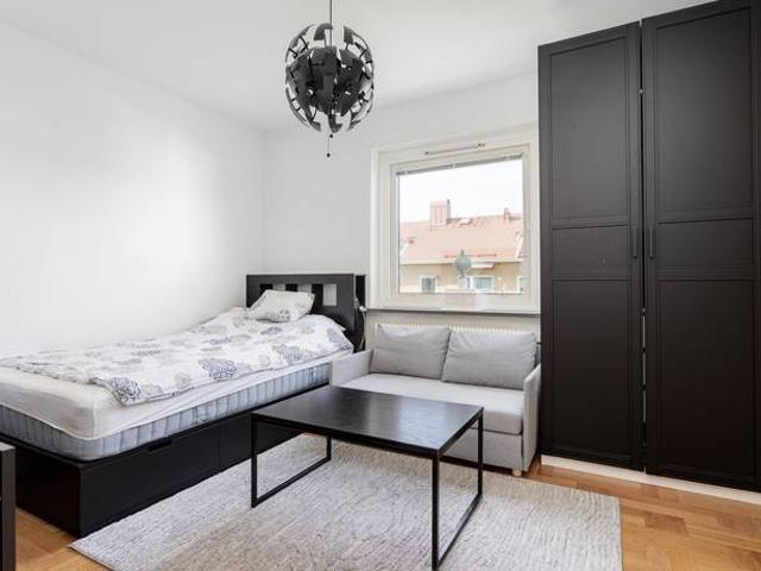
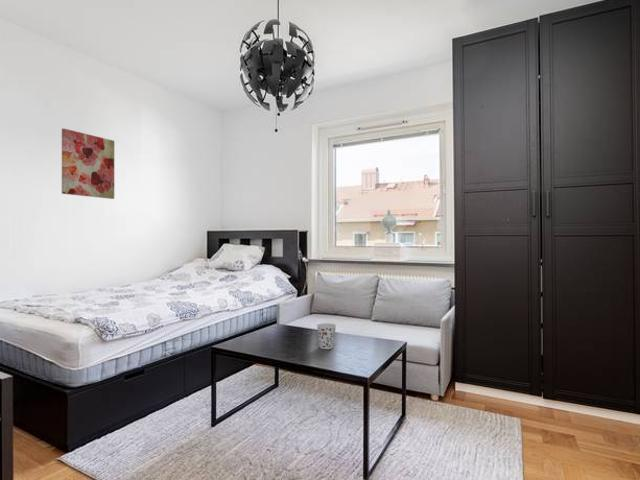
+ wall art (89, 165)
+ cup (326, 336)
